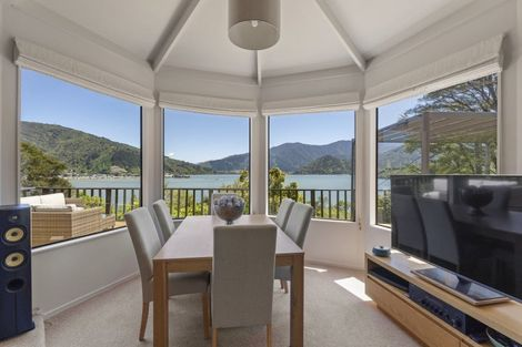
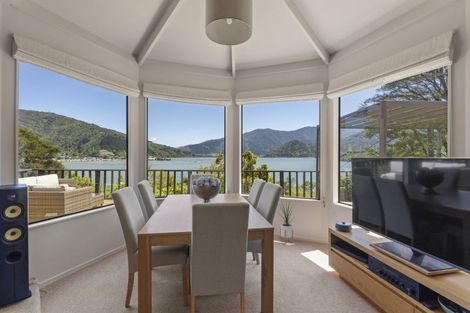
+ house plant (287, 219)
